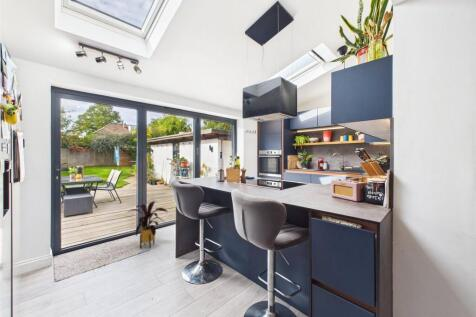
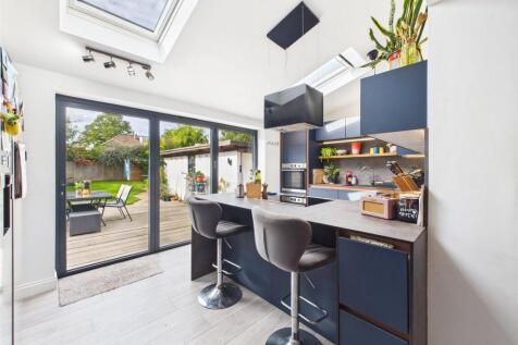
- house plant (145, 224)
